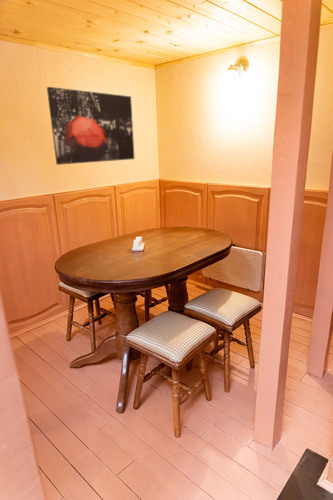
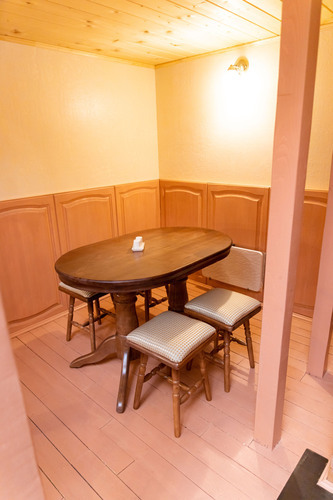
- wall art (96, 128)
